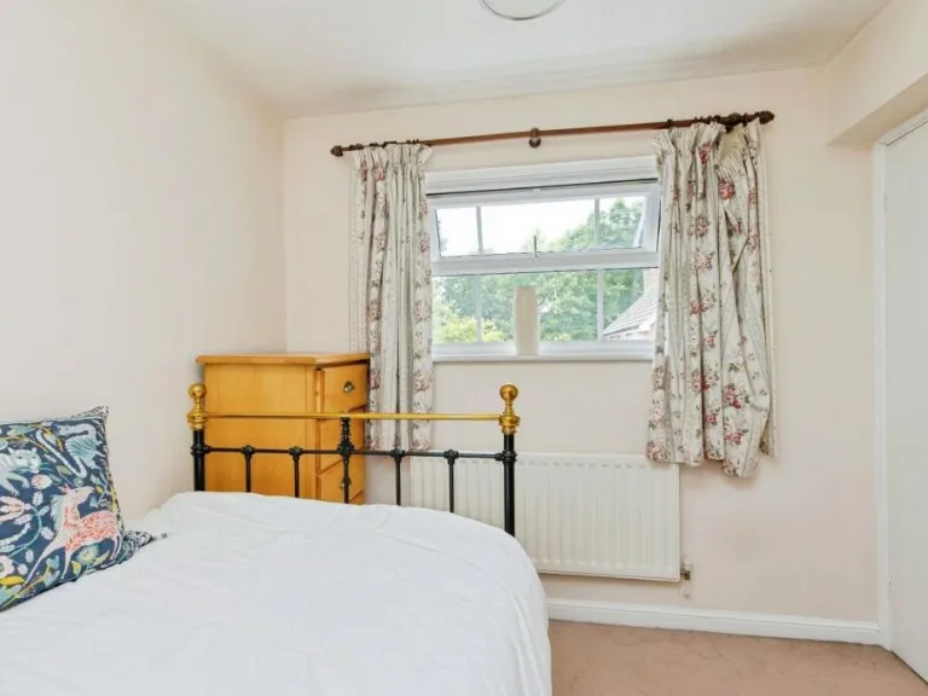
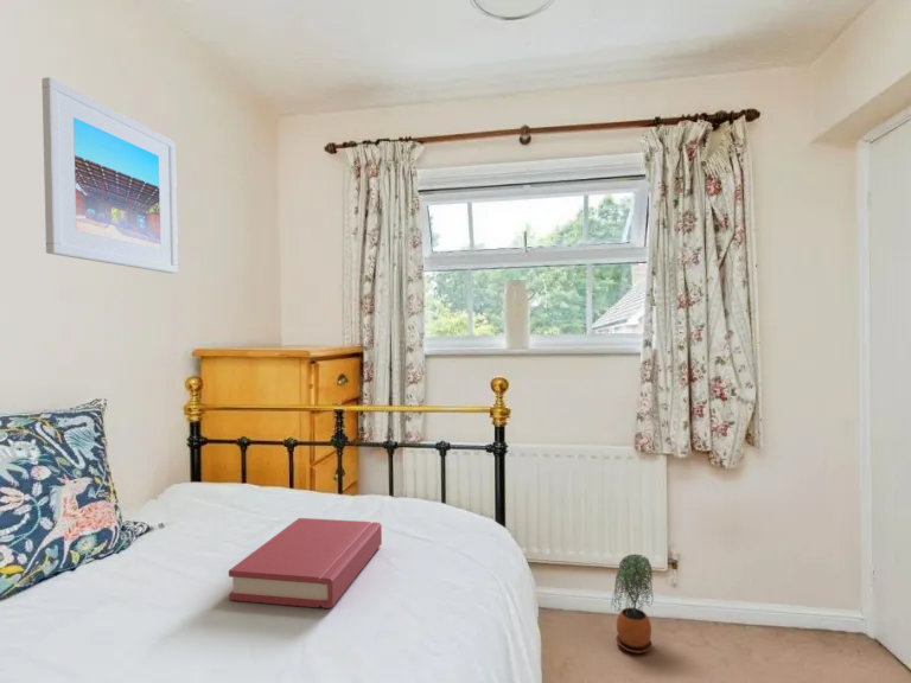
+ potted plant (631, 600)
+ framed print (120, 190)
+ hardback book (313, 556)
